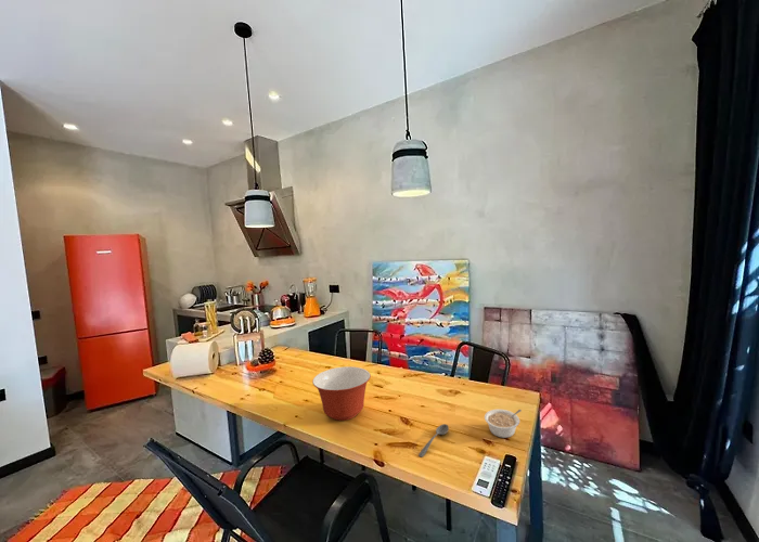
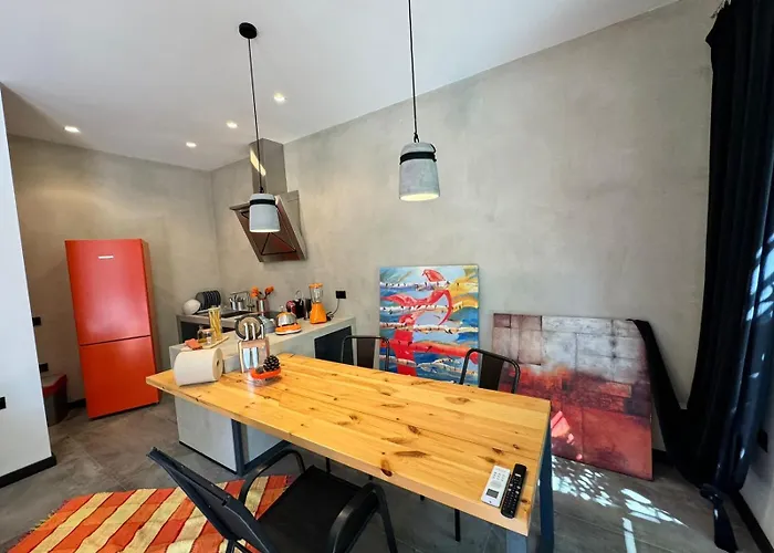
- soupspoon (433, 439)
- legume (502, 422)
- mixing bowl (343, 395)
